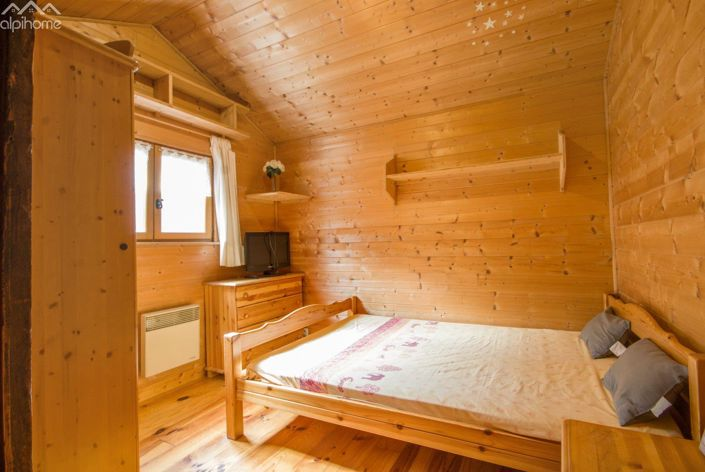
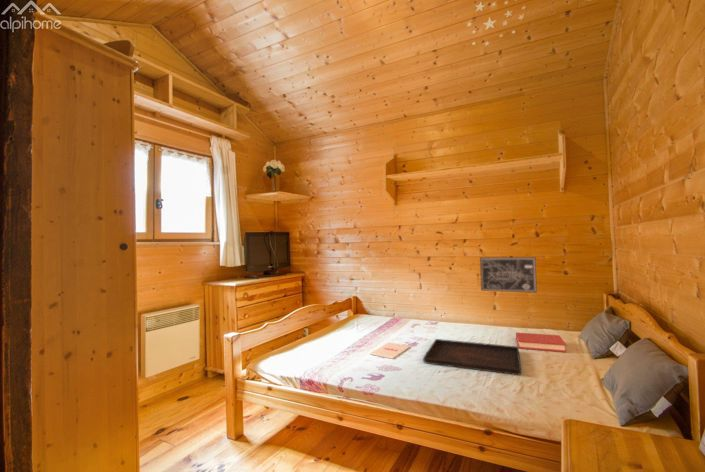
+ wall art (507, 274)
+ hardback book (539, 341)
+ magazine (390, 350)
+ serving tray (472, 354)
